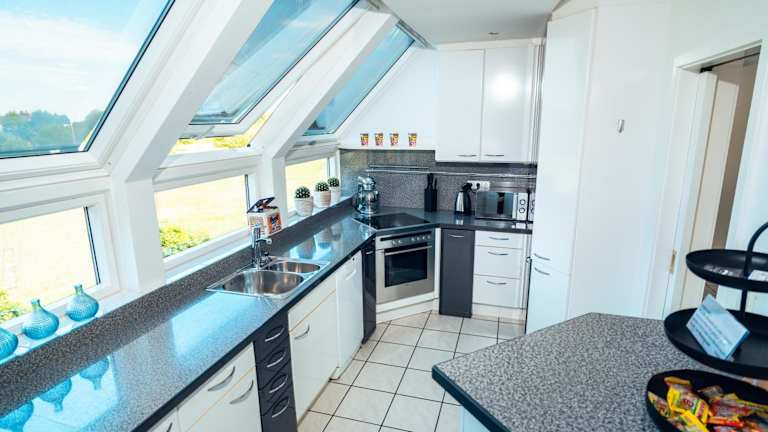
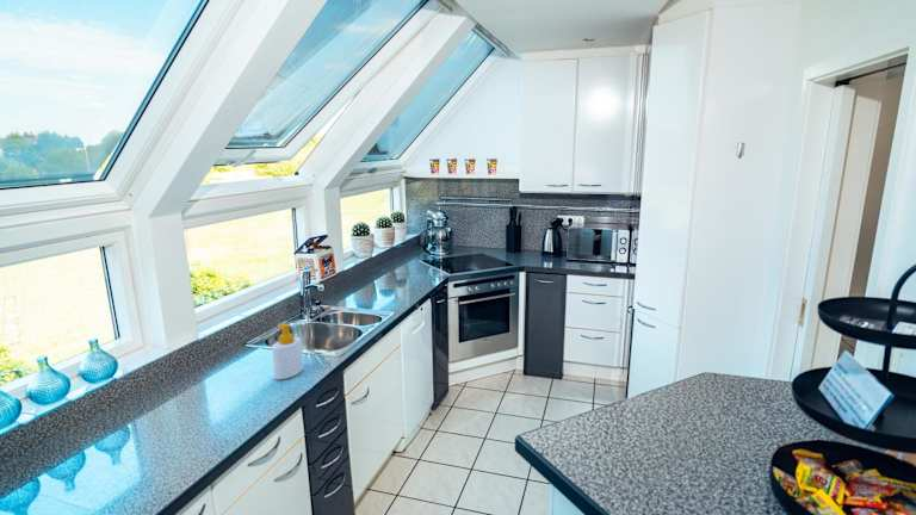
+ soap bottle (286, 349)
